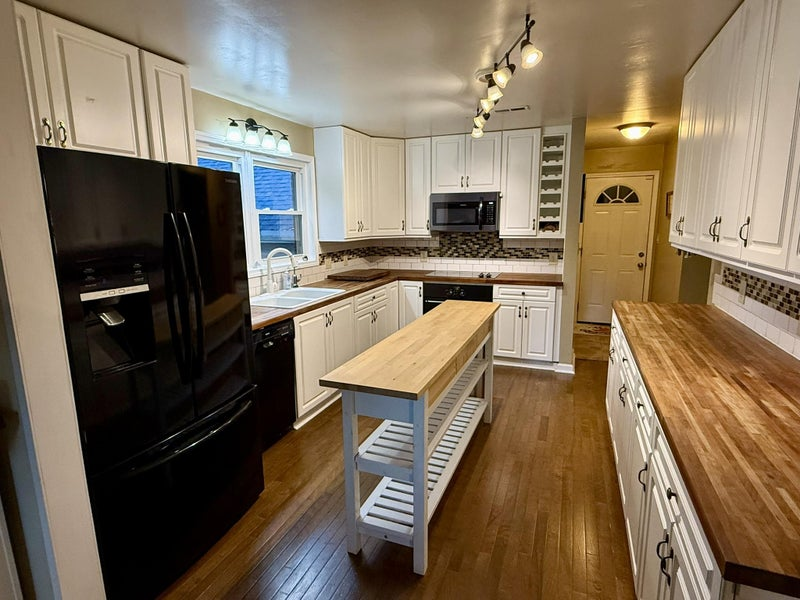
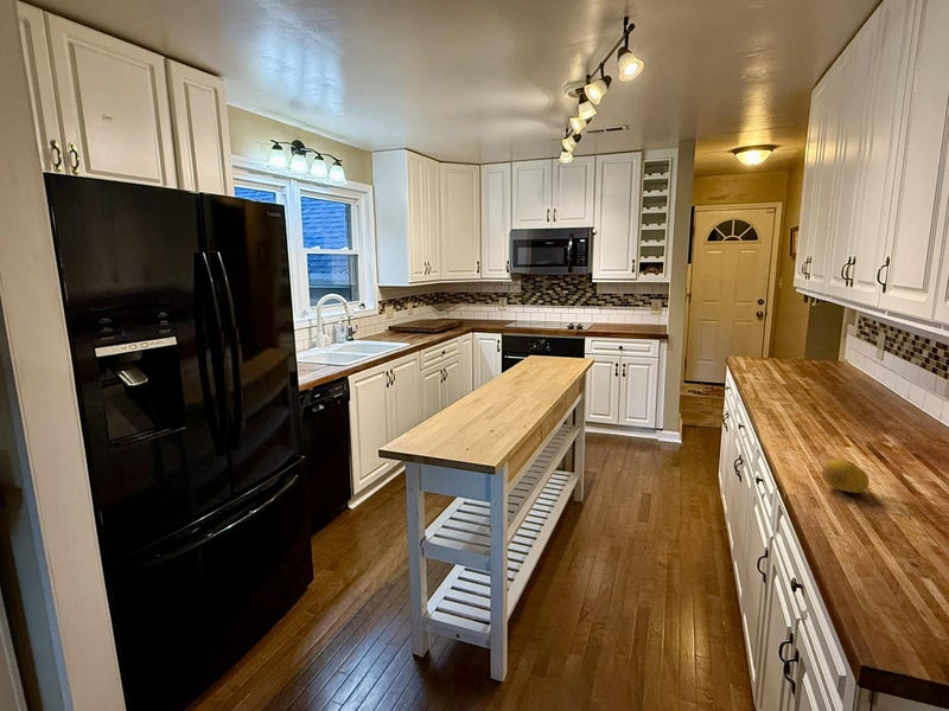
+ fruit (843, 475)
